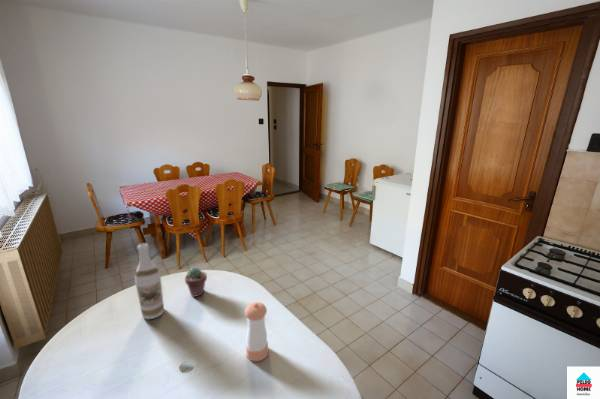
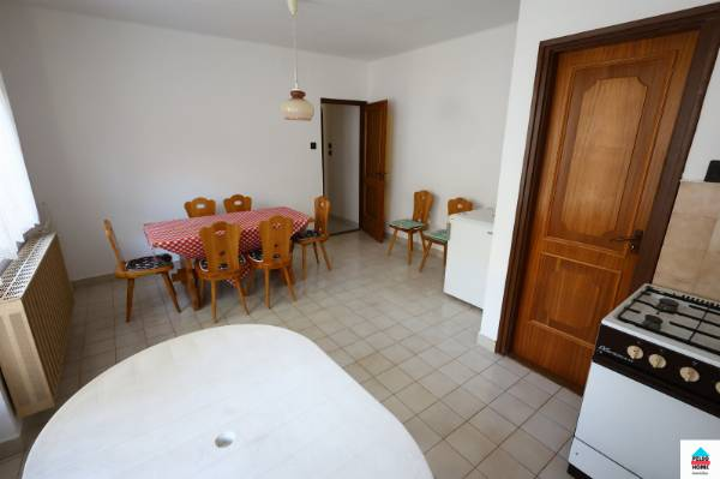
- pepper shaker (256, 328)
- potted succulent (196, 280)
- wine bottle (148, 280)
